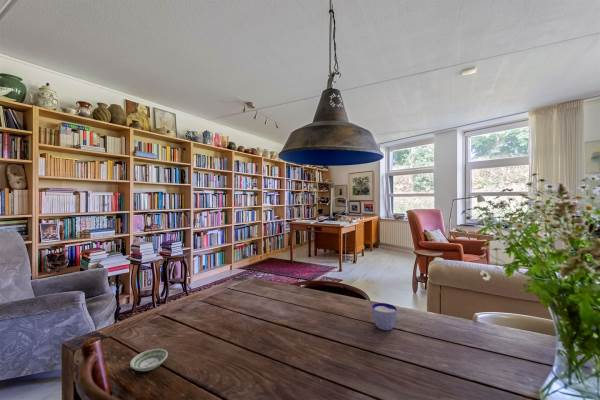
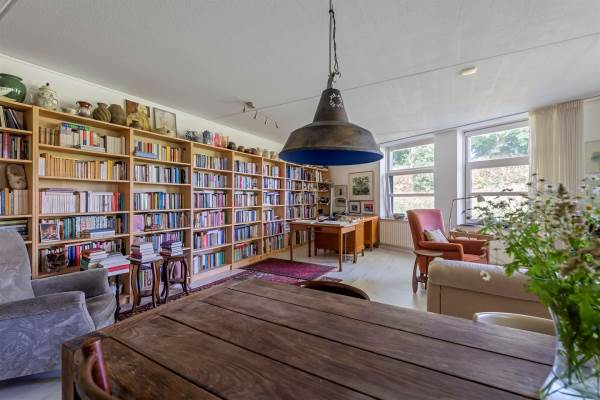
- cup (383, 315)
- saucer (149, 361)
